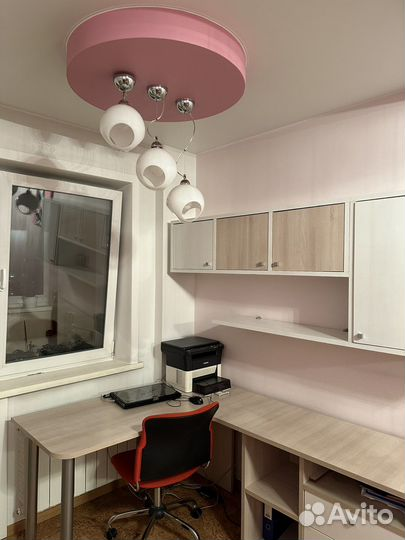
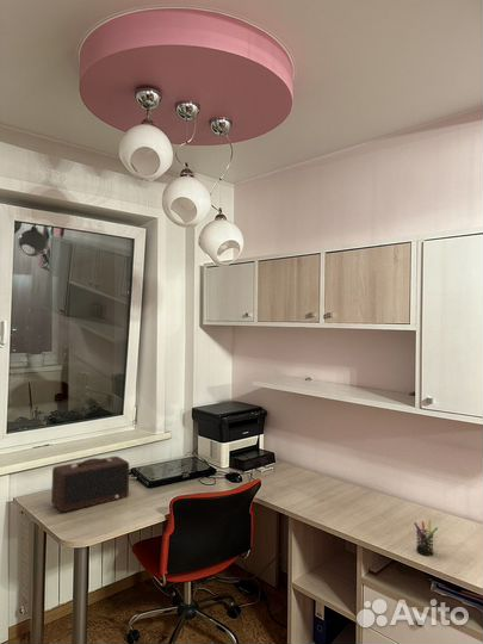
+ speaker (91, 479)
+ pen holder (426, 535)
